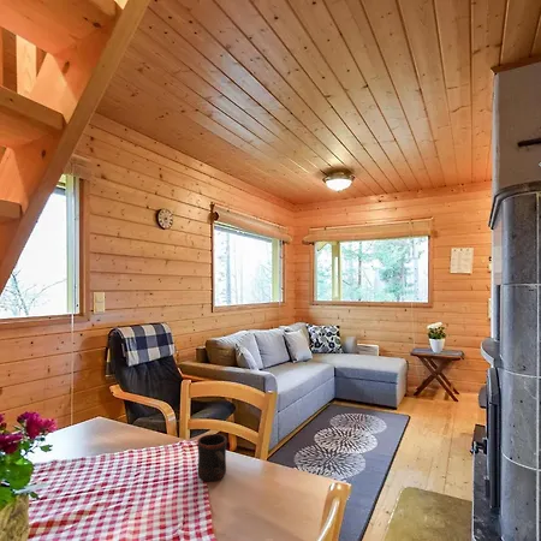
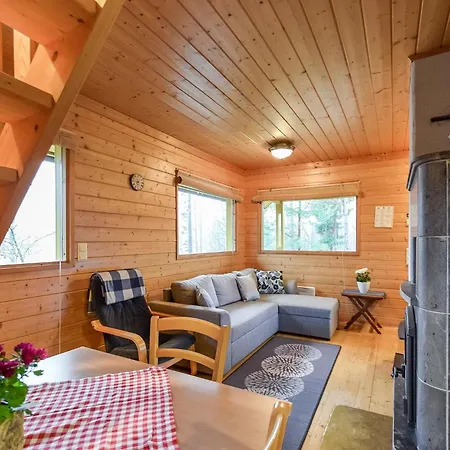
- mug (214, 459)
